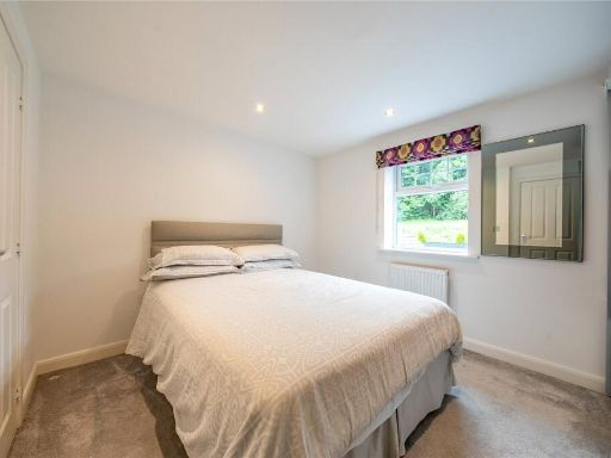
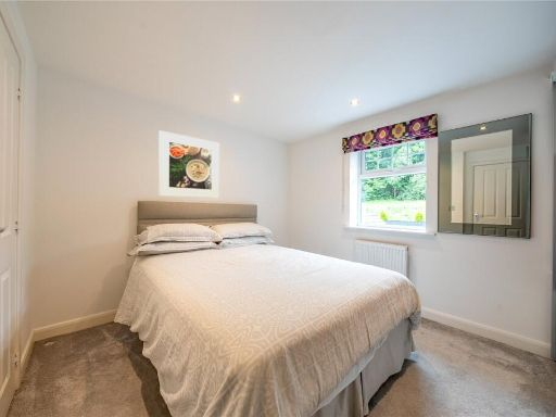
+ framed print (191, 167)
